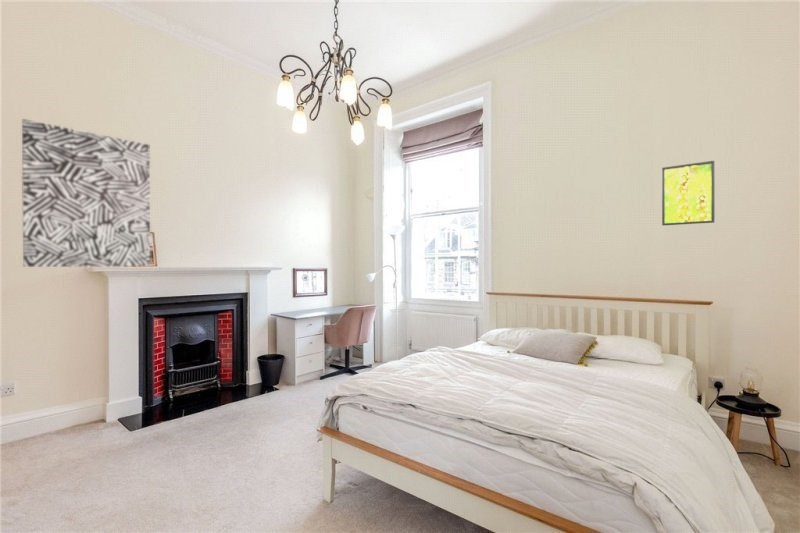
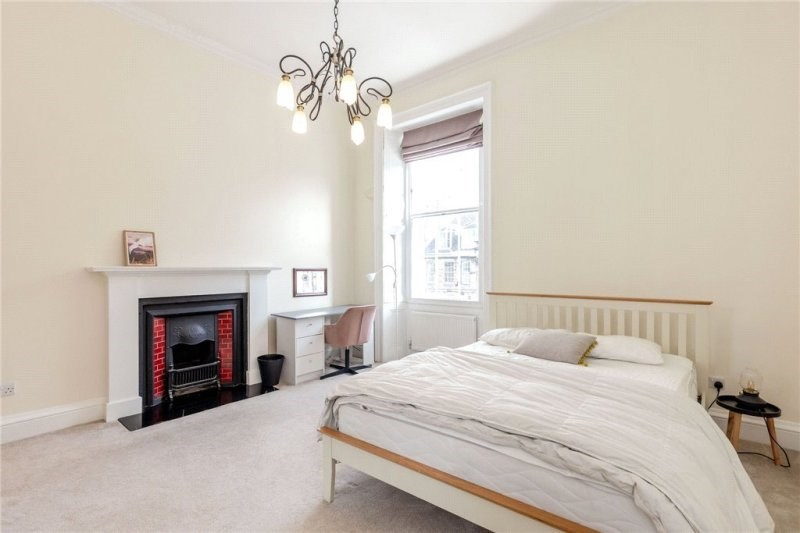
- wall art (92, 200)
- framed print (687, 194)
